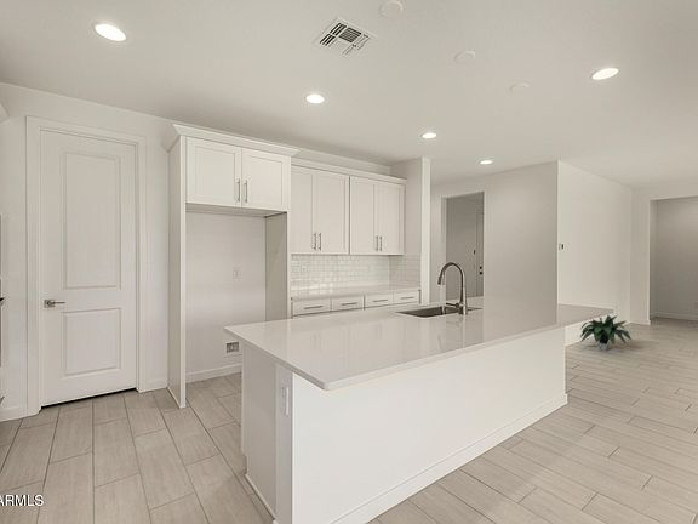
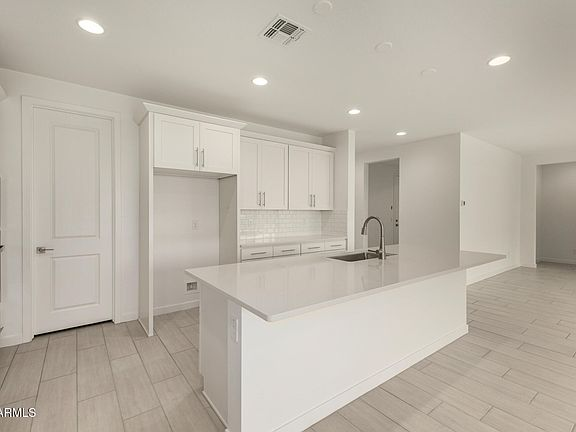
- potted plant (603, 331)
